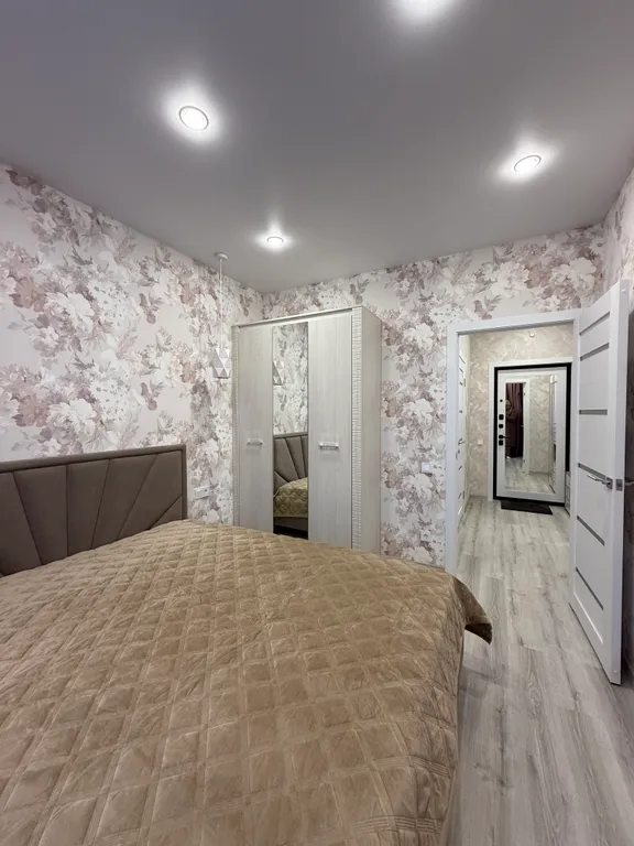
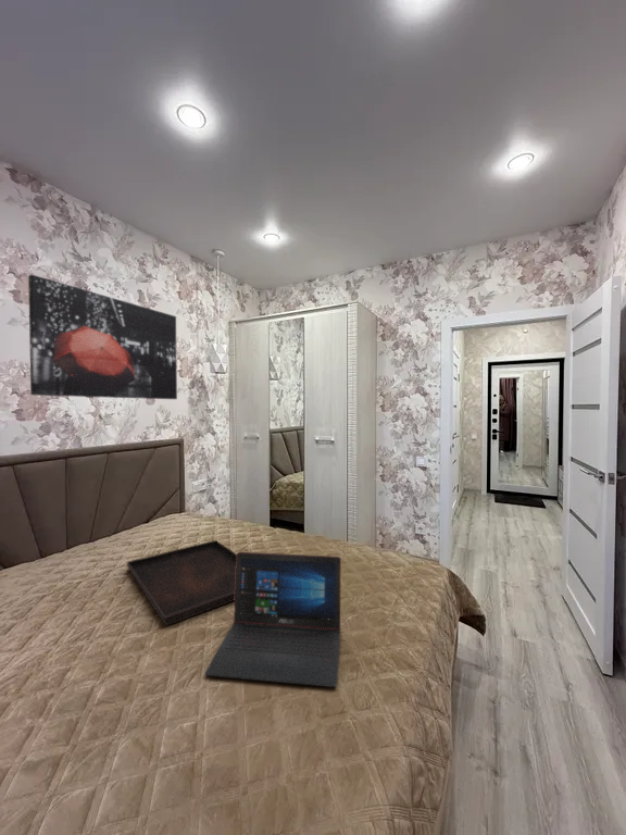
+ wall art (115, 348)
+ laptop (279, 610)
+ serving tray (196, 574)
